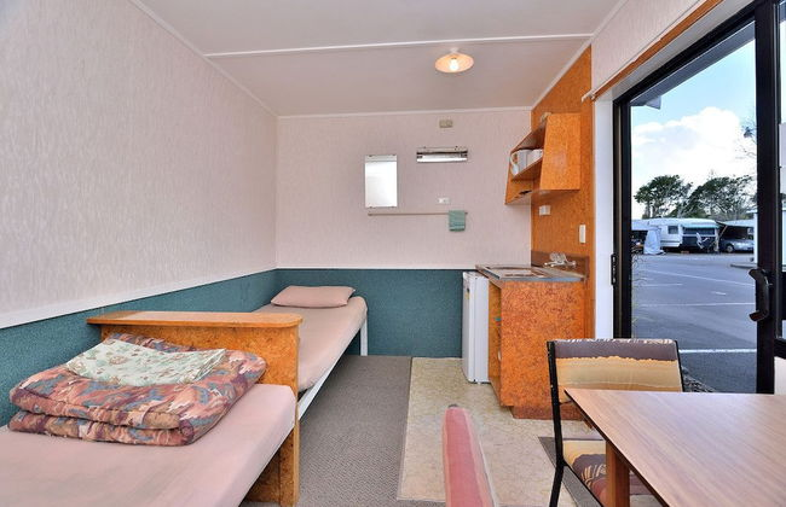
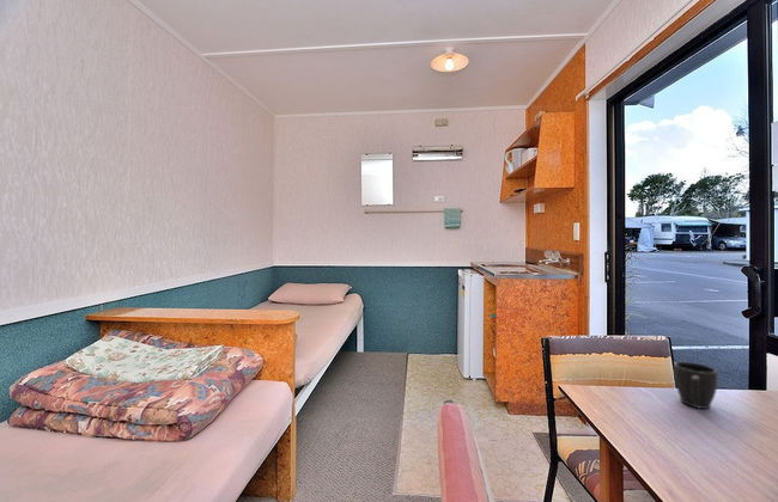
+ mug (694, 387)
